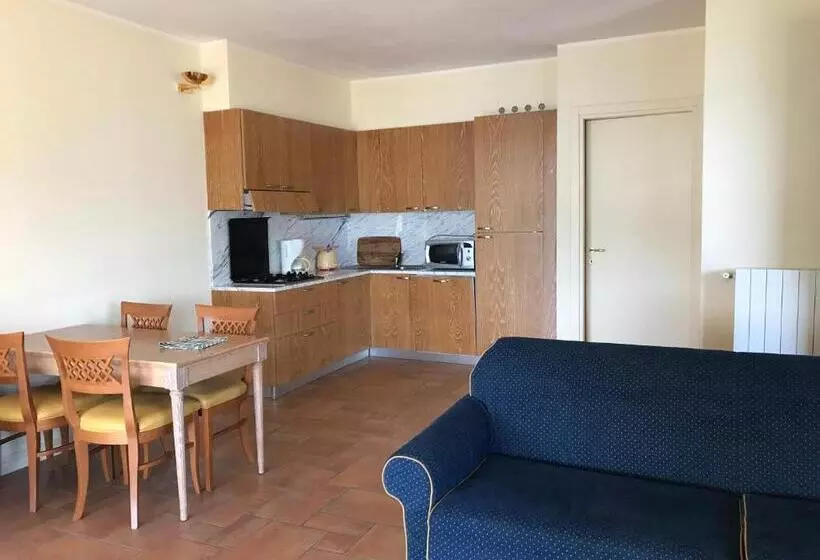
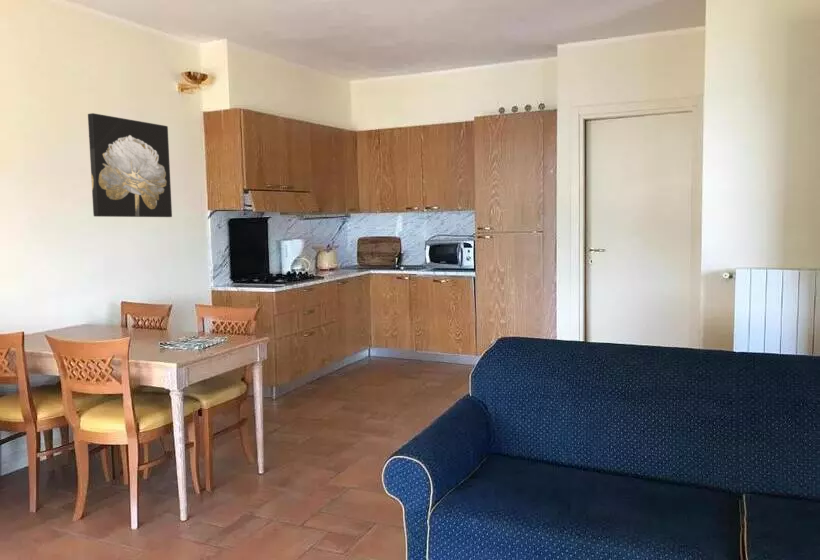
+ wall art (132, 168)
